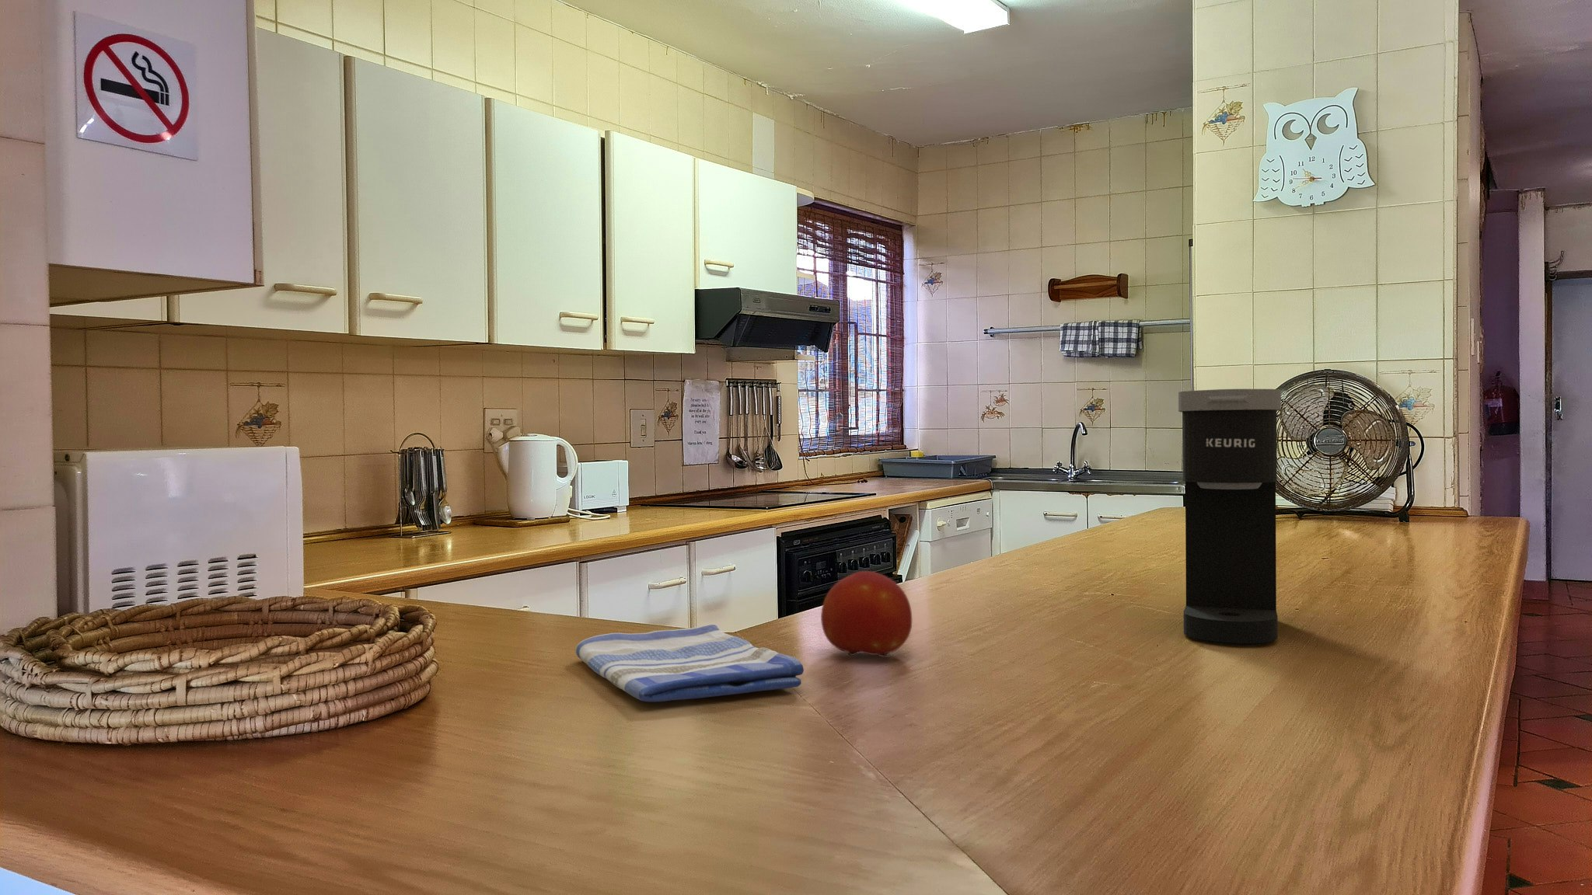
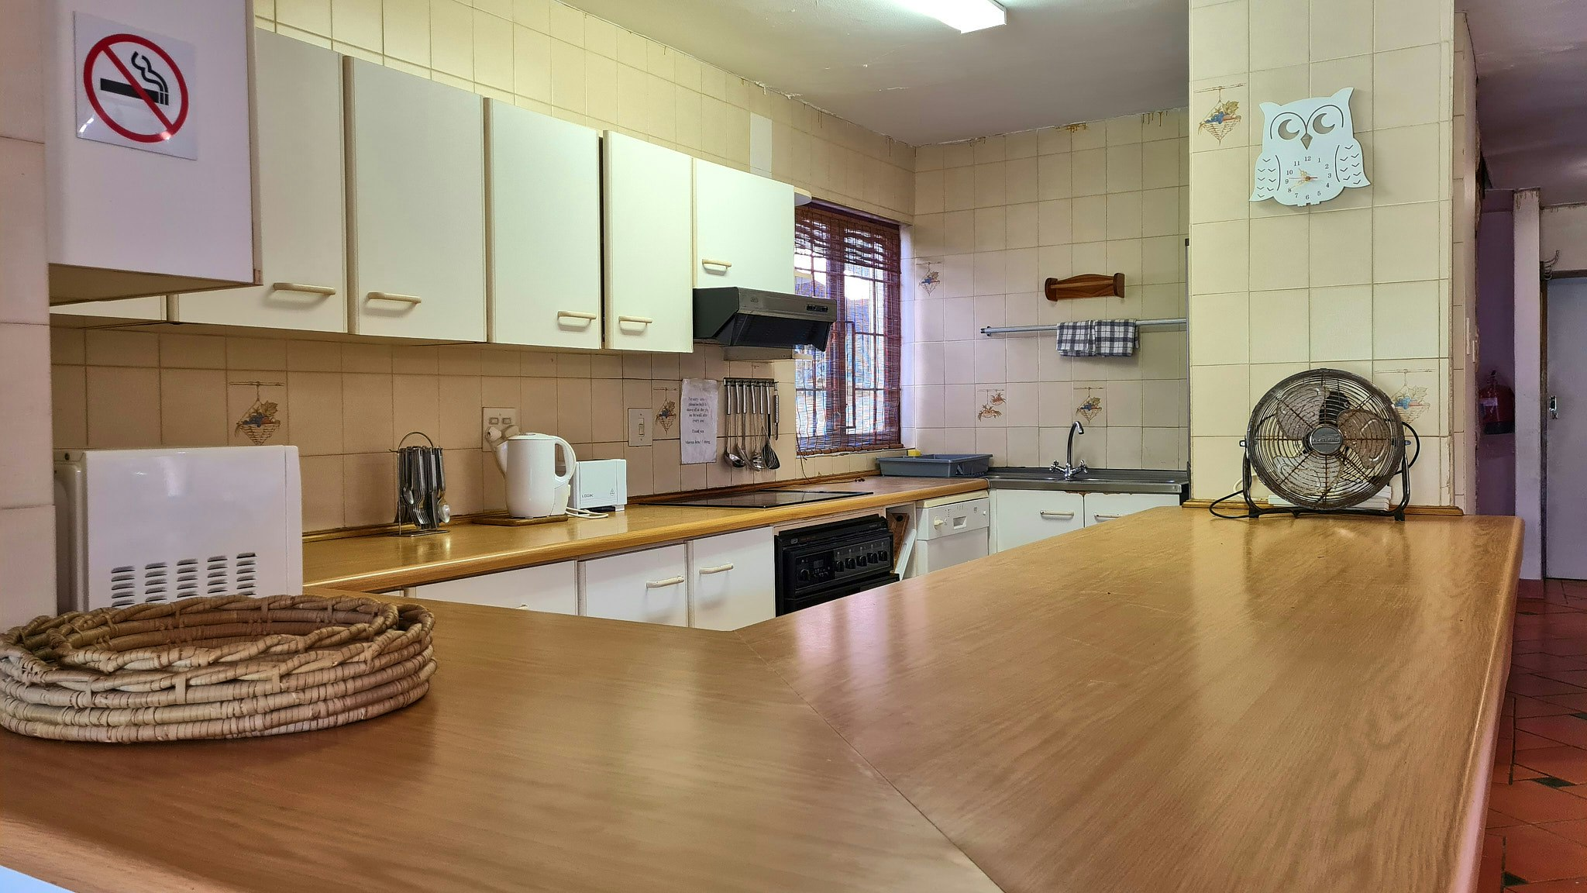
- coffee maker (1230, 509)
- dish towel (683, 660)
- fruit (865, 612)
